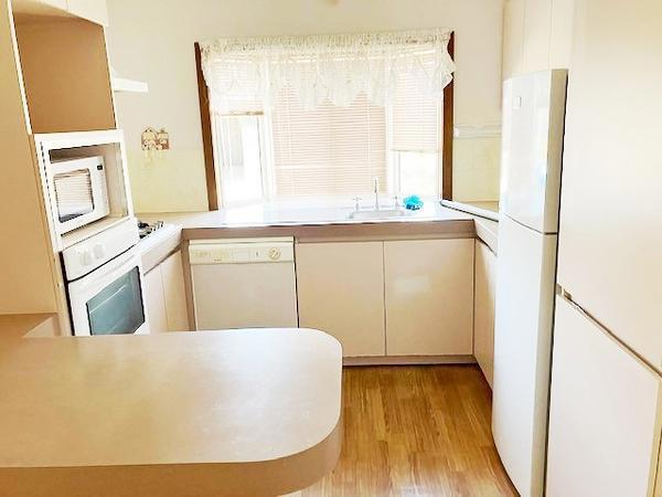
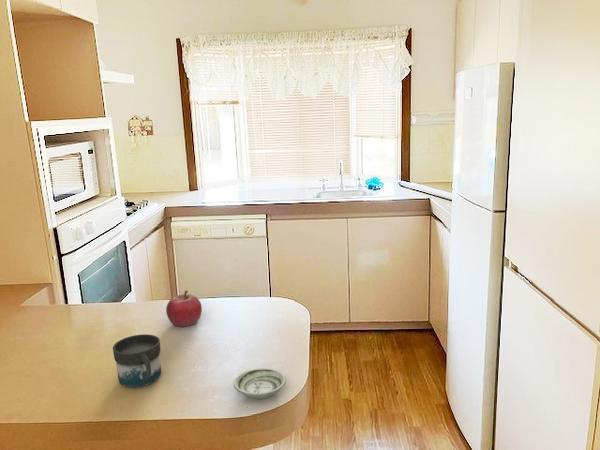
+ fruit (184, 306)
+ mug (142, 362)
+ saucer (260, 385)
